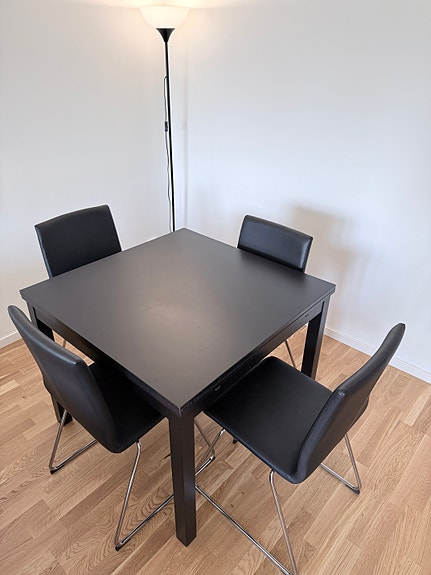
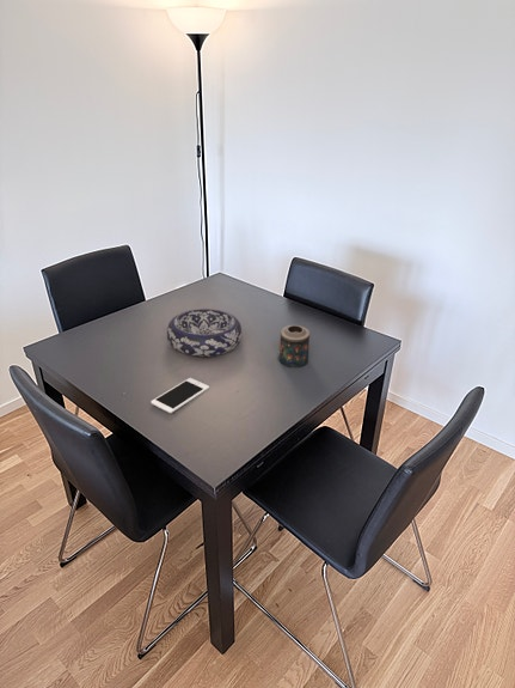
+ candle (292, 342)
+ cell phone (180, 394)
+ decorative bowl (204, 331)
